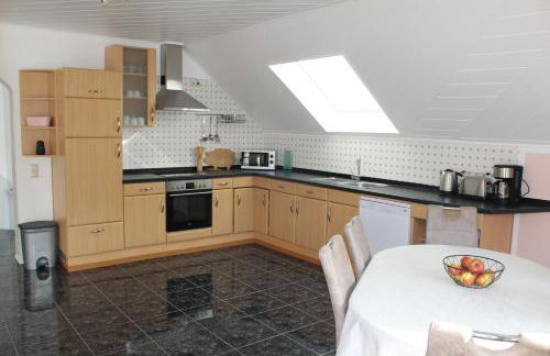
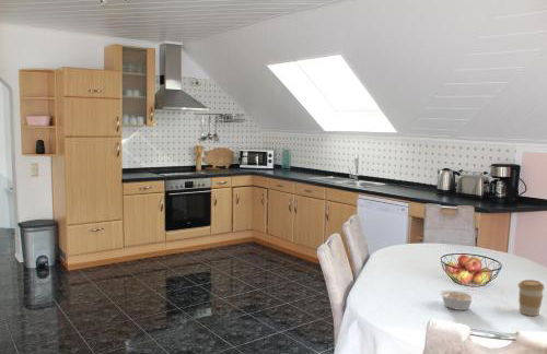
+ coffee cup (529, 296)
+ legume (457, 299)
